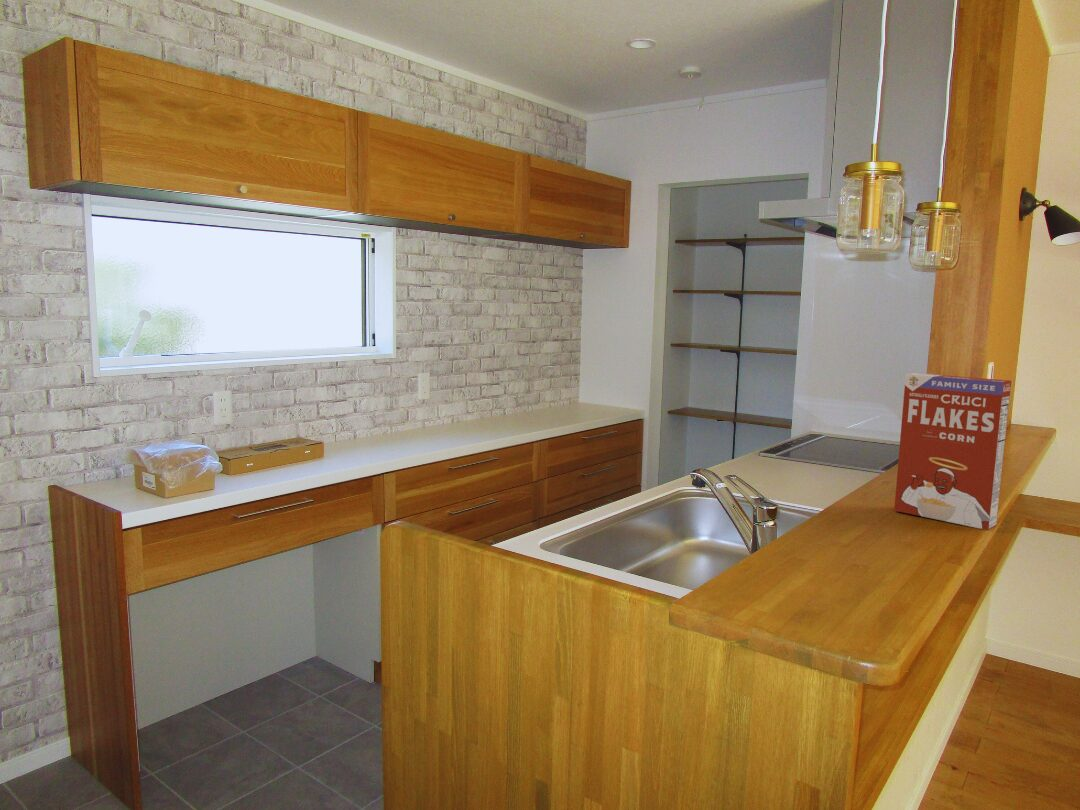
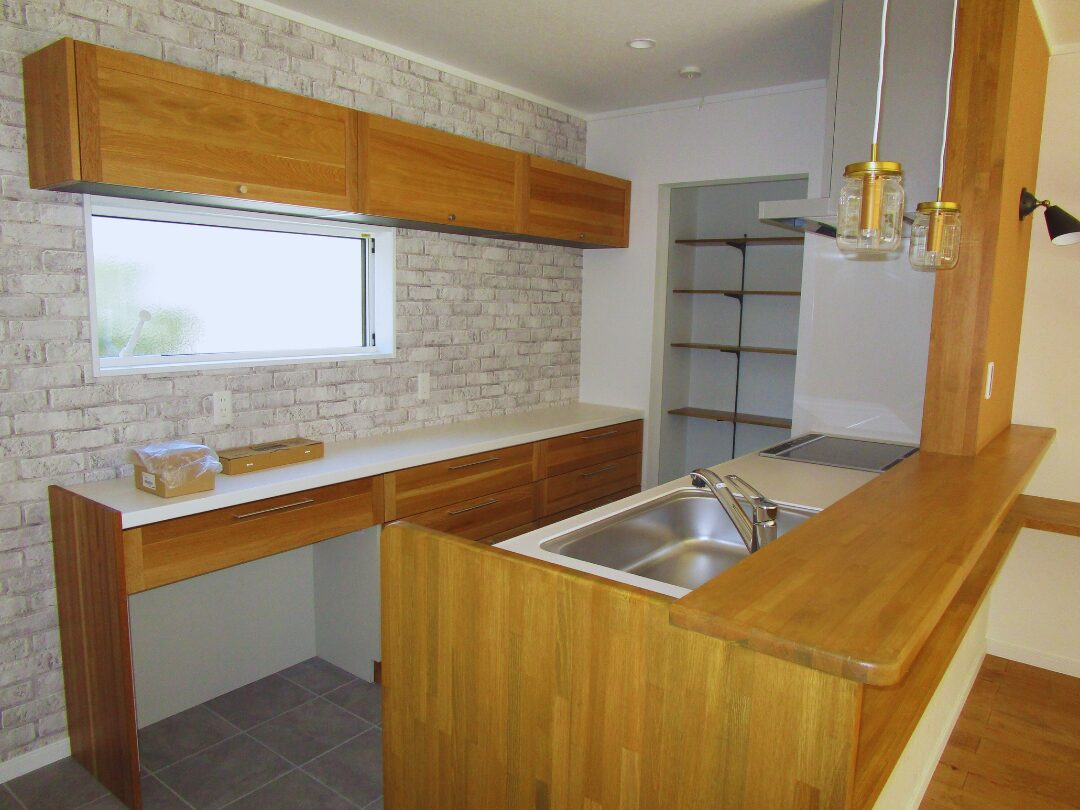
- cereal box (950, 448)
